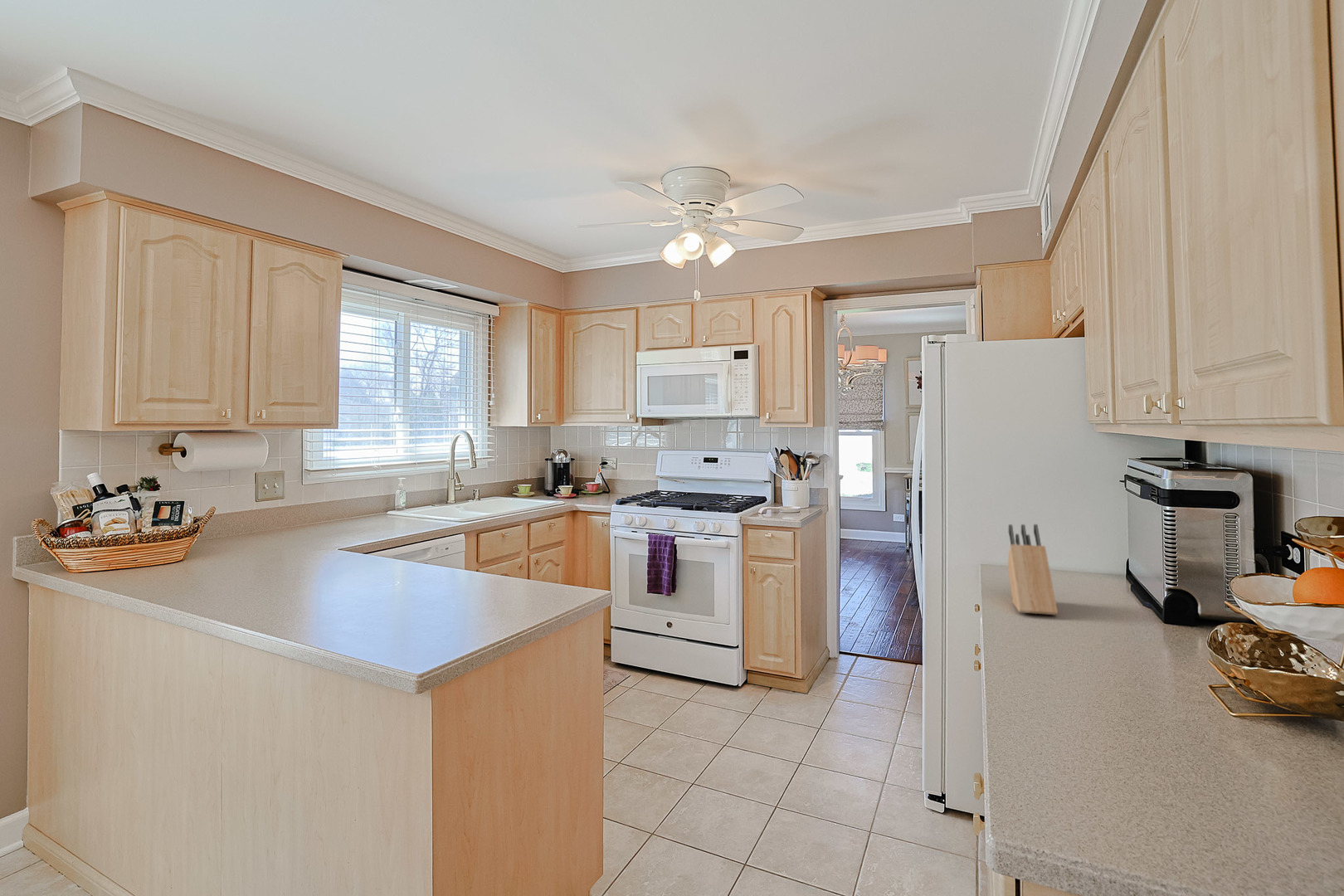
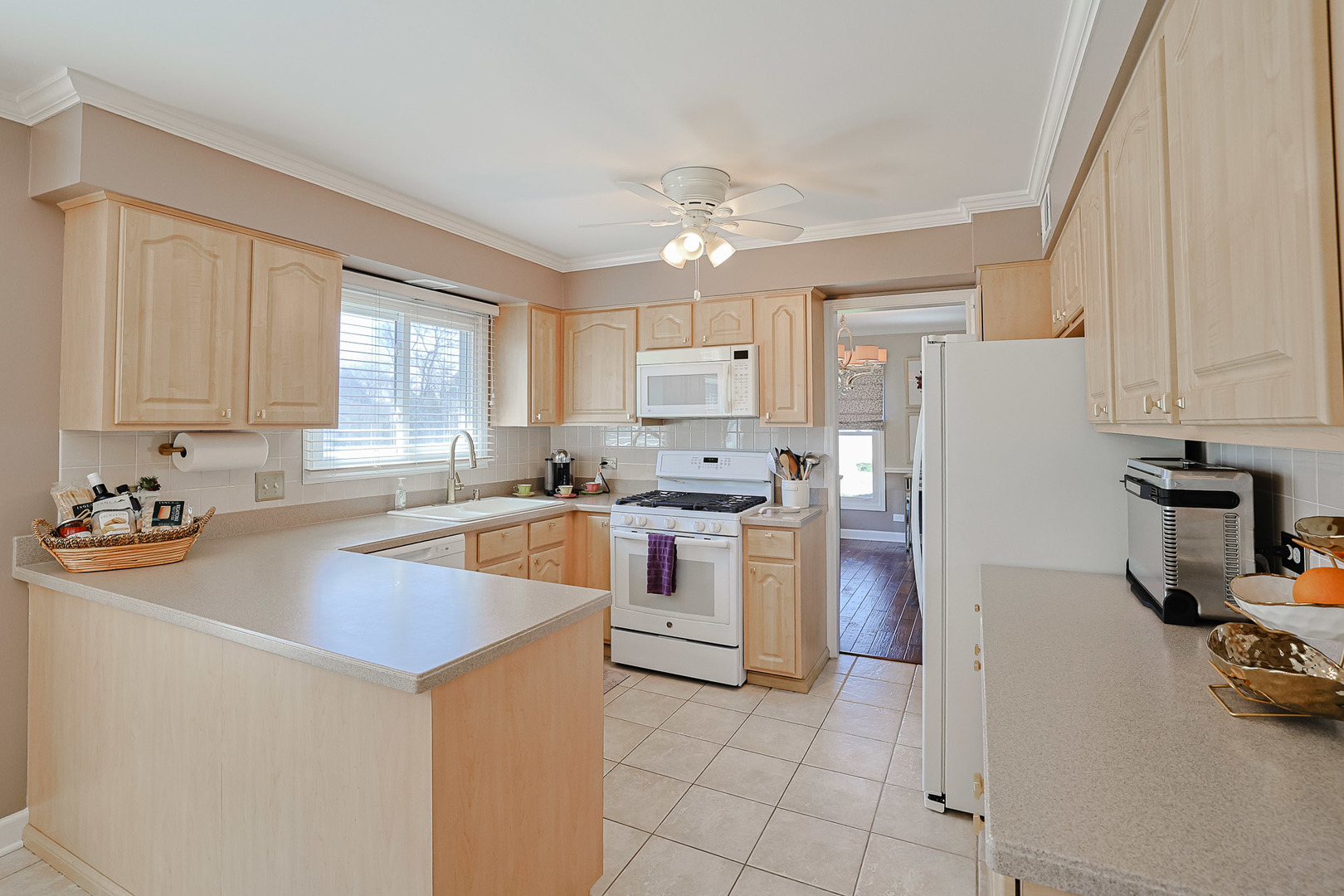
- knife block (1029, 565)
